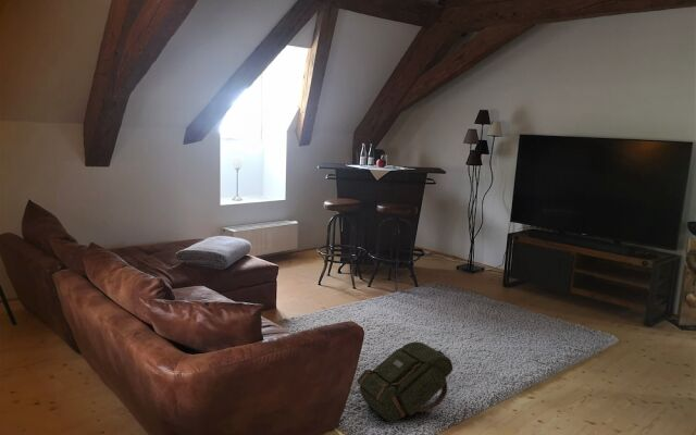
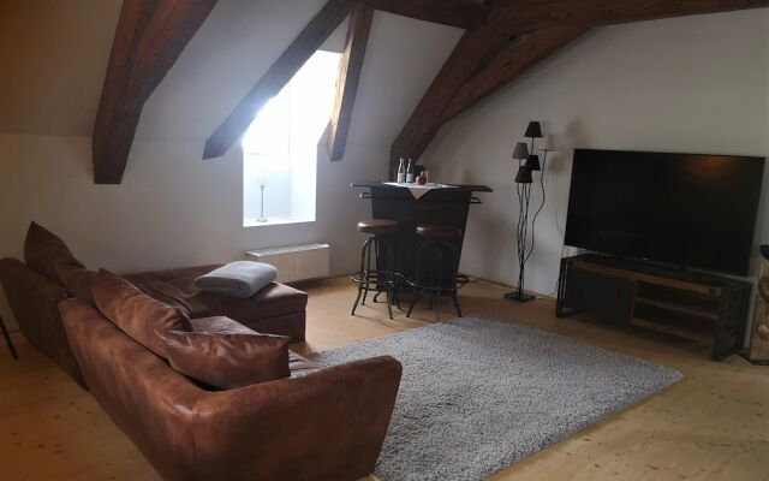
- backpack (406, 380)
